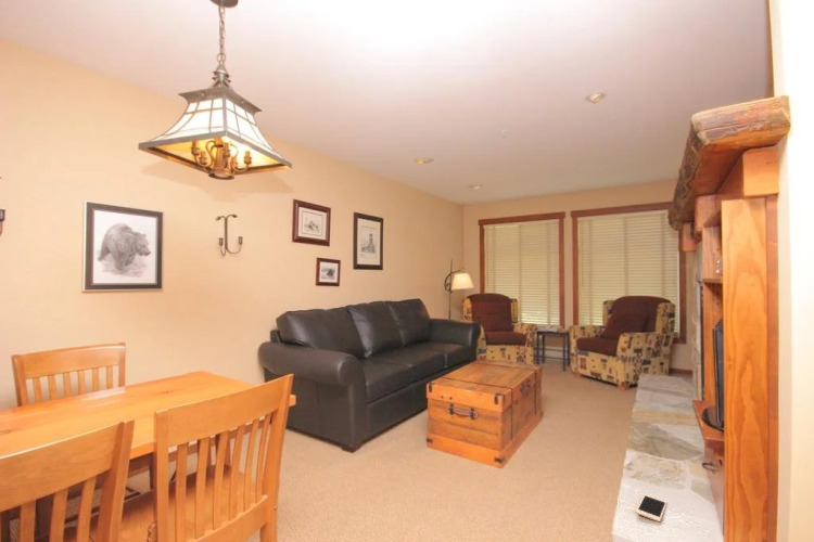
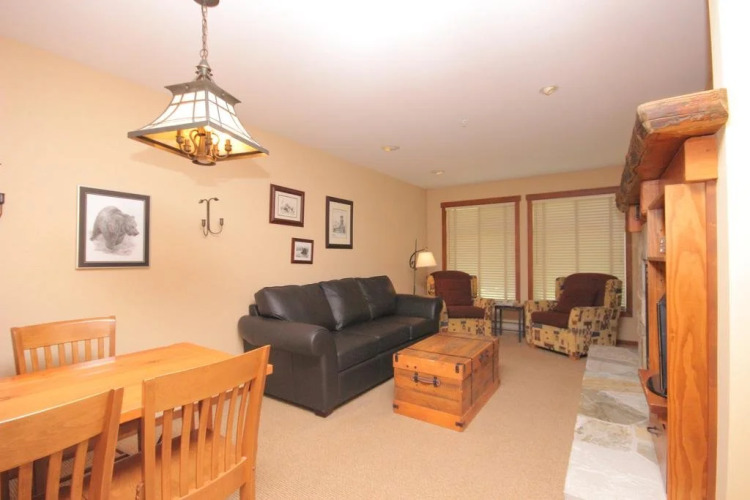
- cell phone (651, 506)
